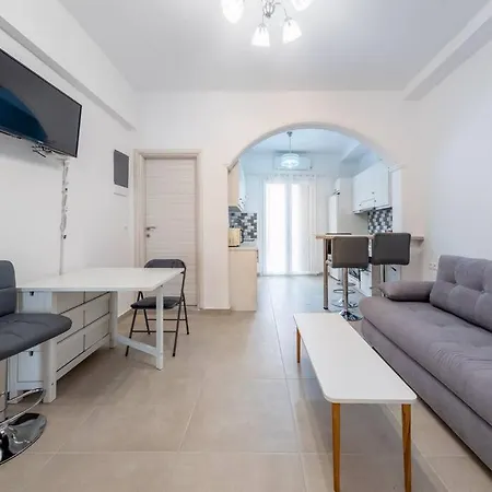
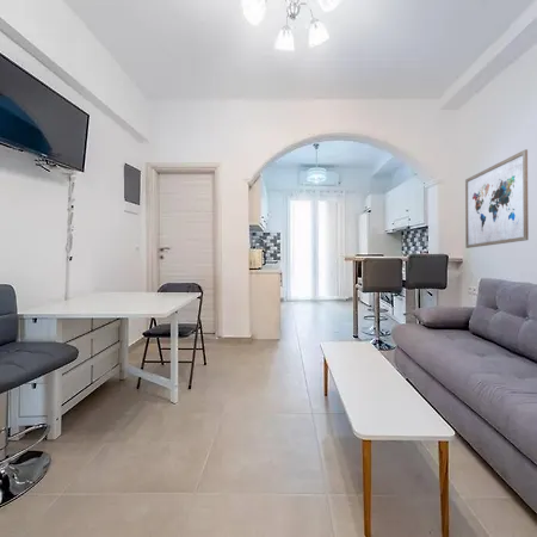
+ wall art (492, 205)
